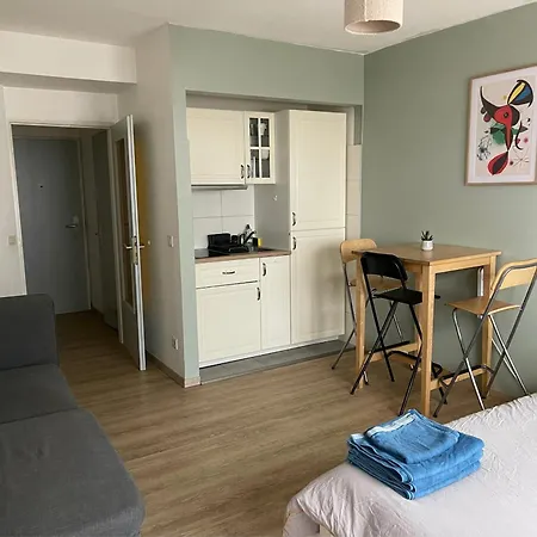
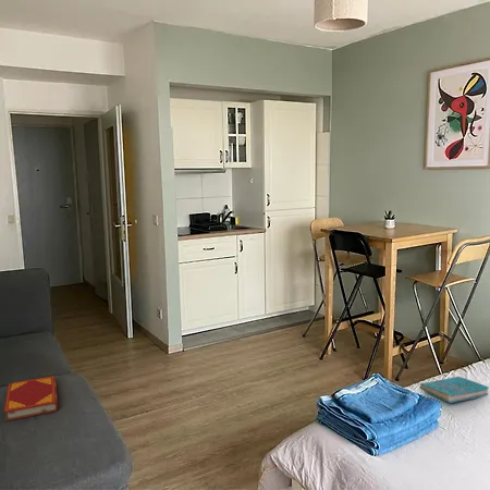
+ cover (453, 387)
+ hardback book (32, 396)
